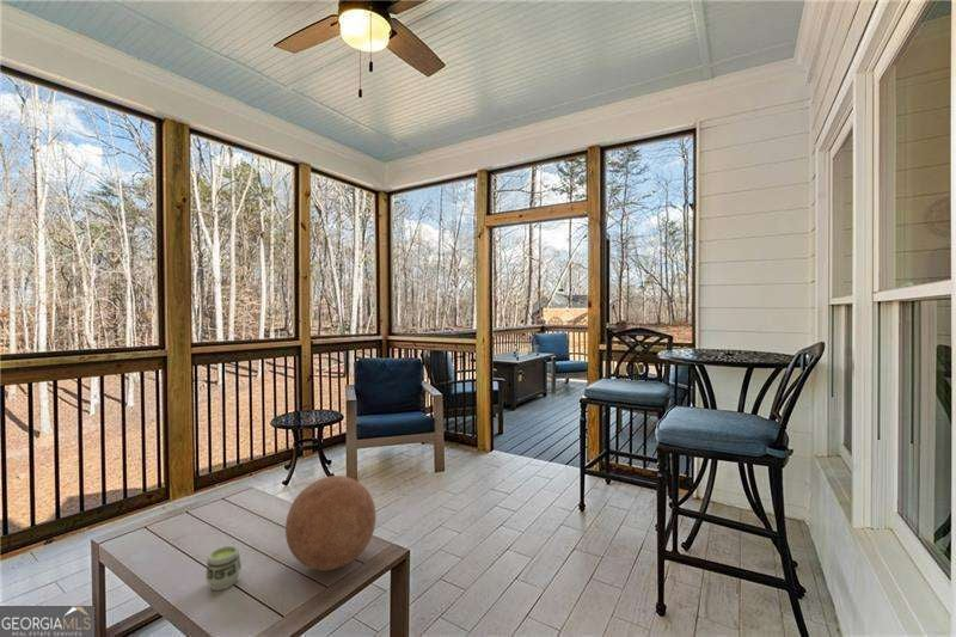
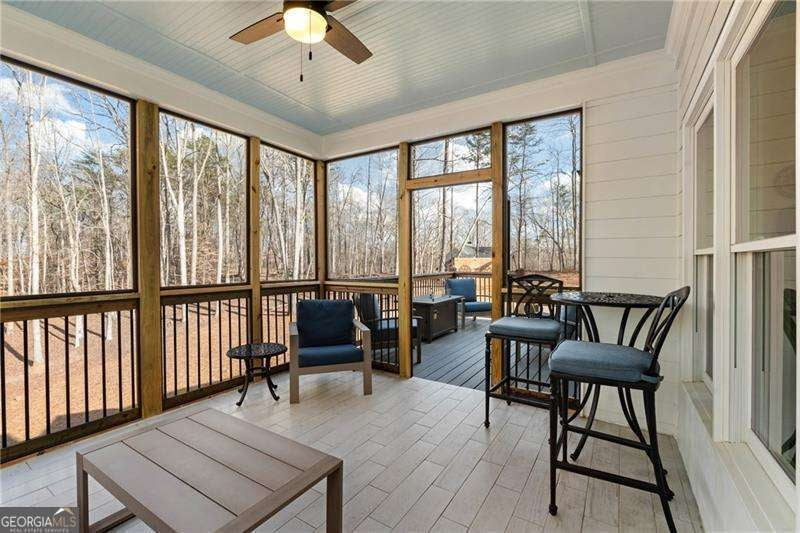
- cup (223, 568)
- decorative ball (331, 521)
